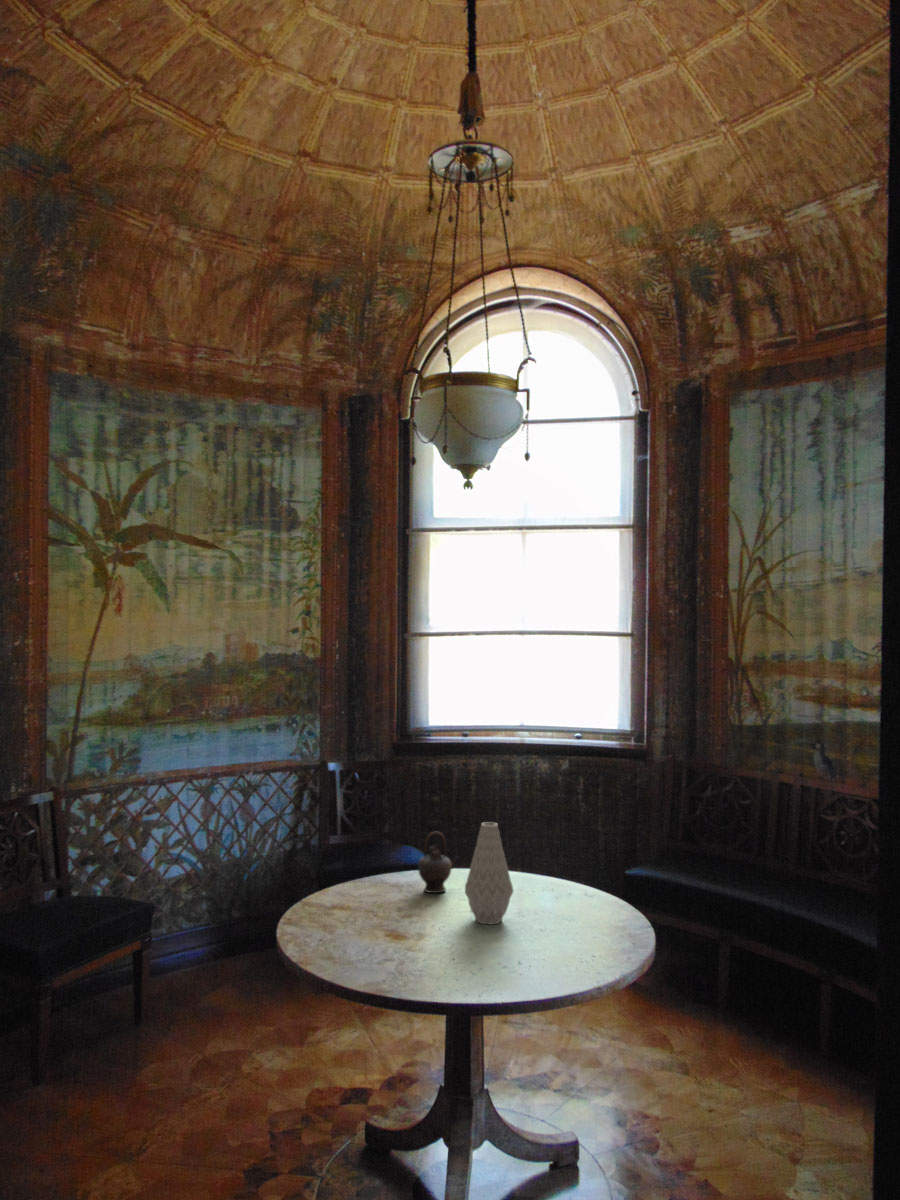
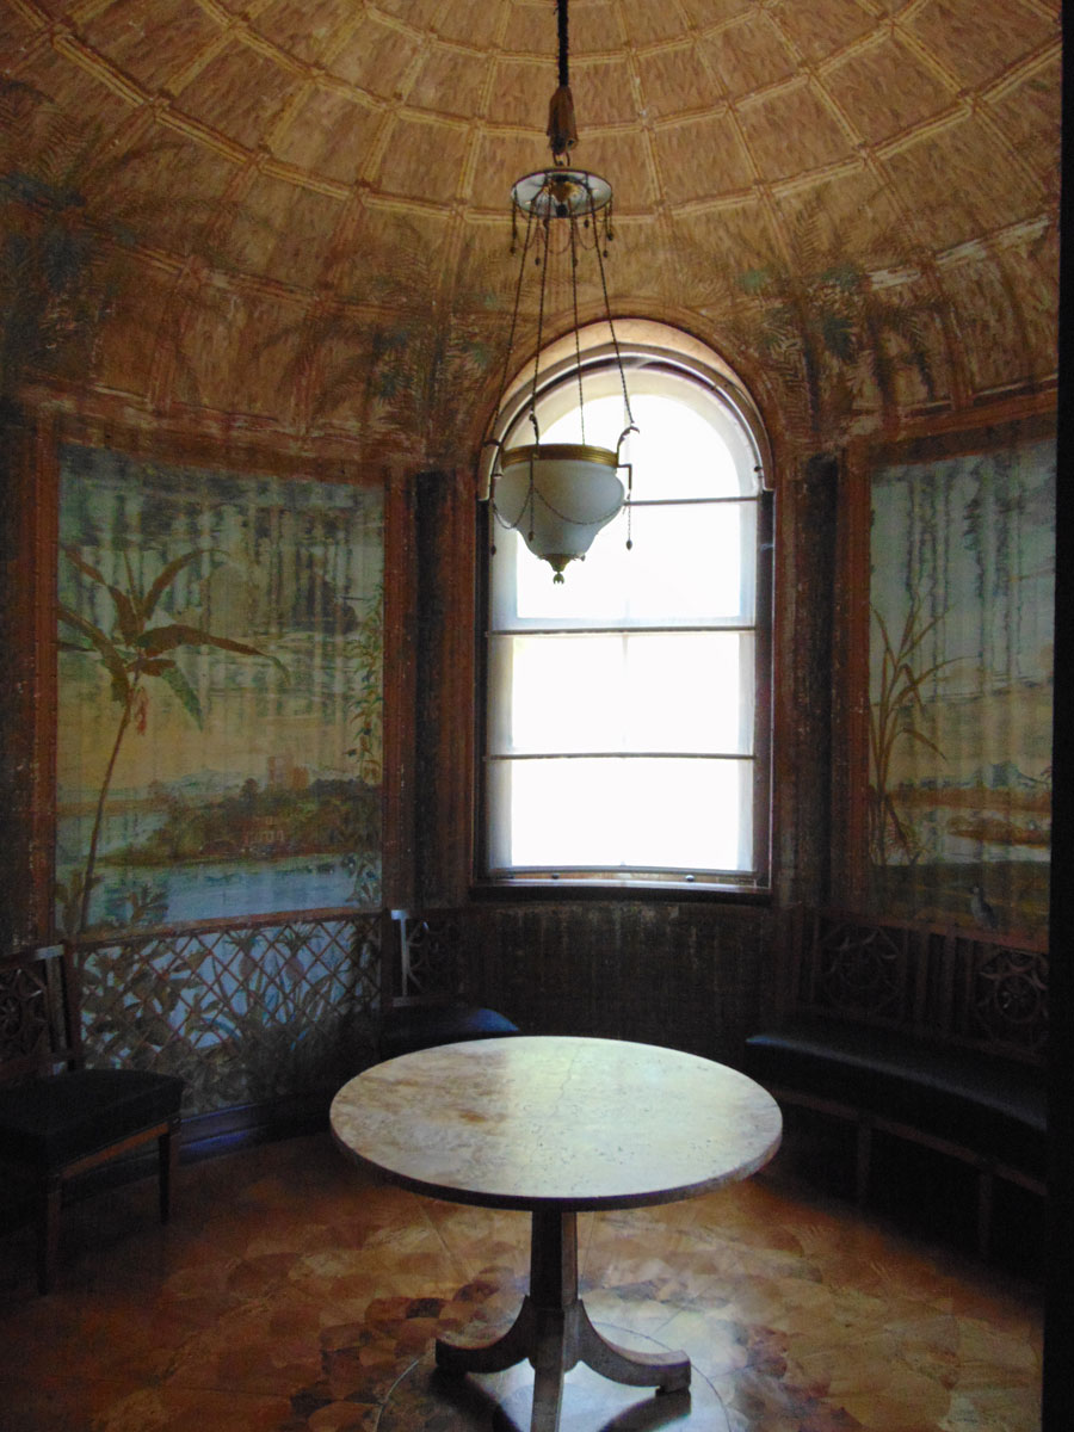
- teapot (438, 861)
- vase (488, 871)
